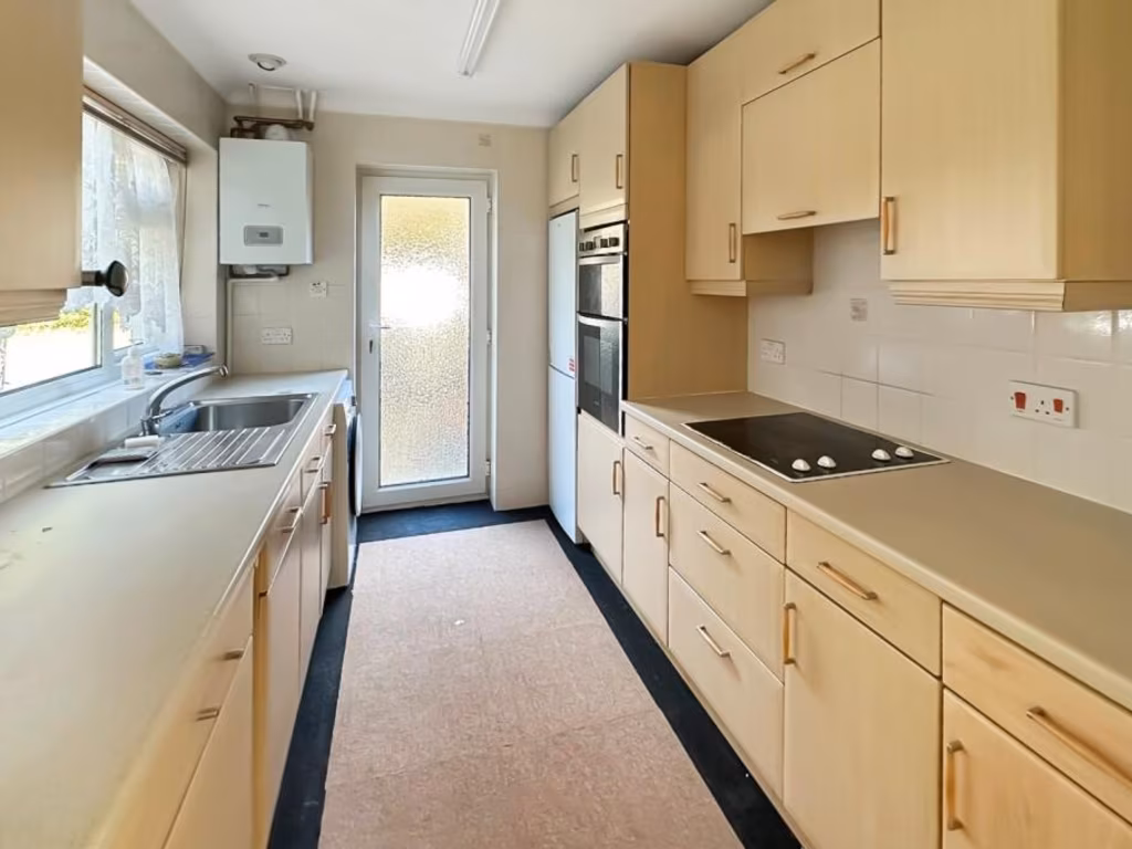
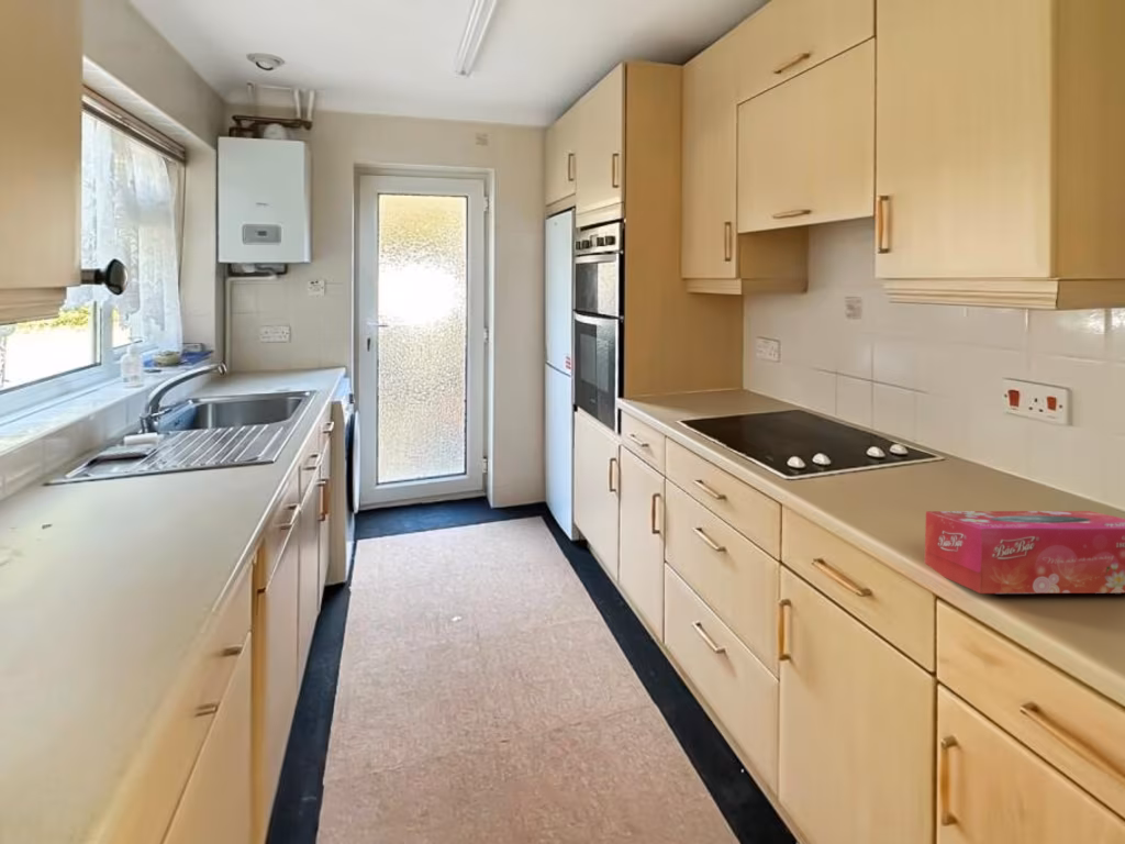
+ tissue box (1038, 548)
